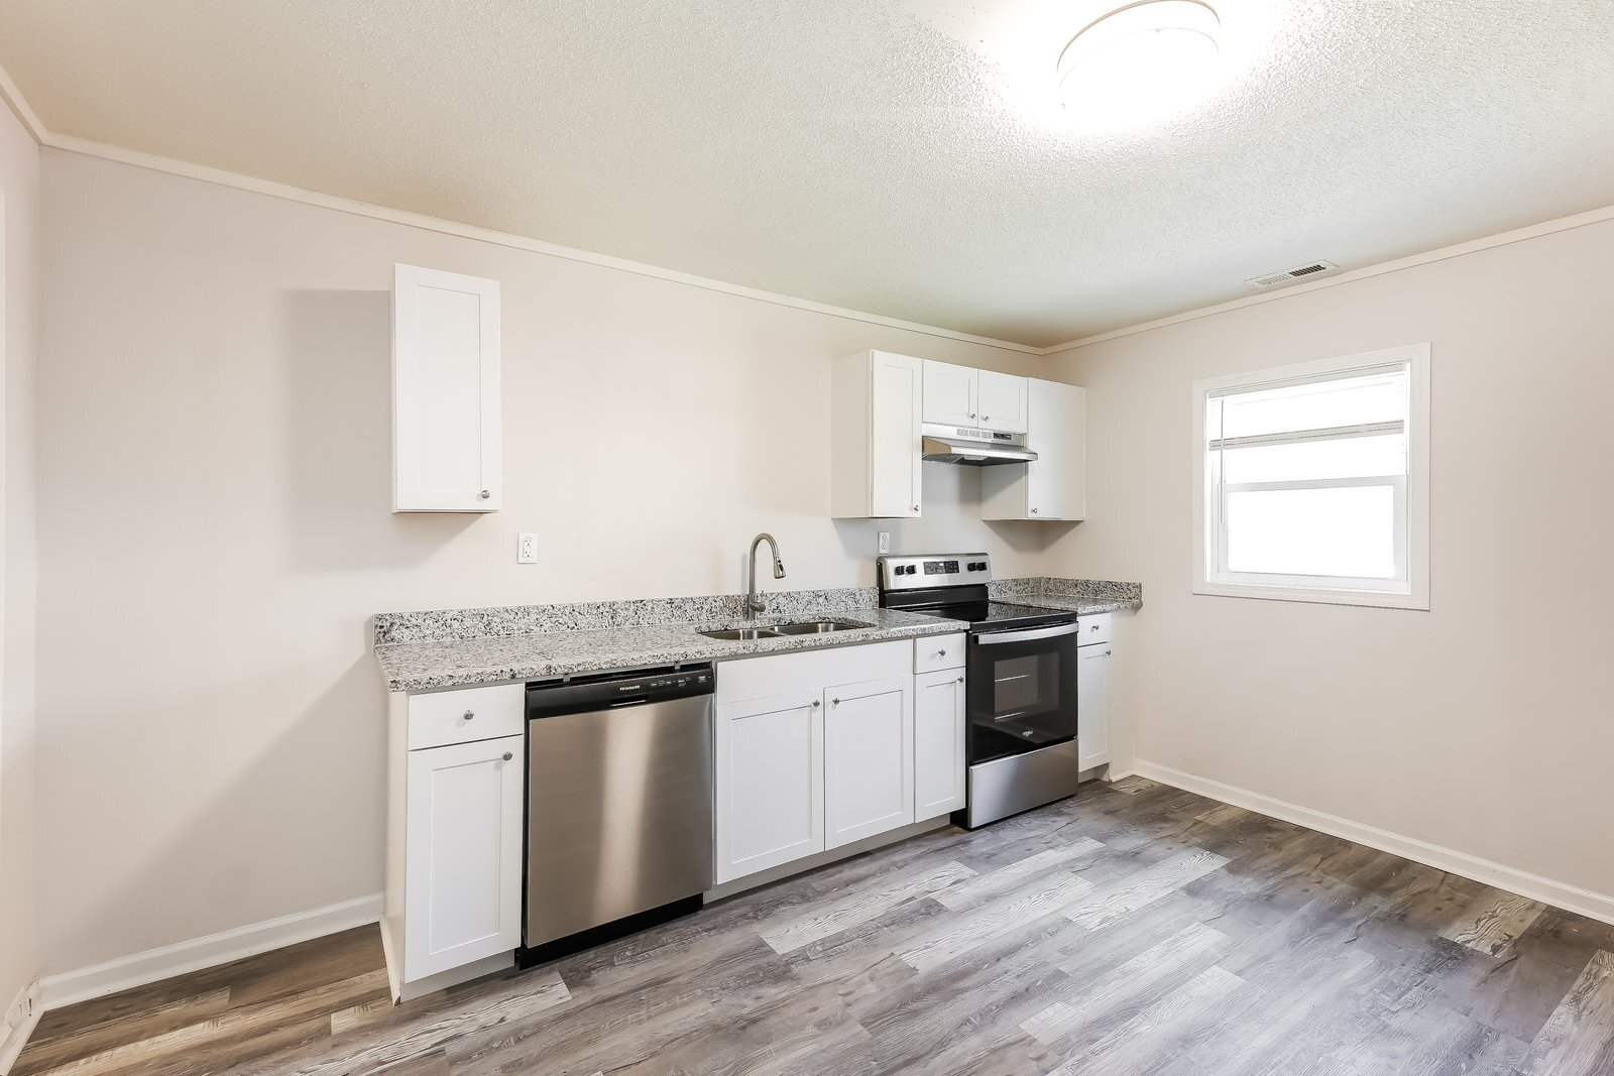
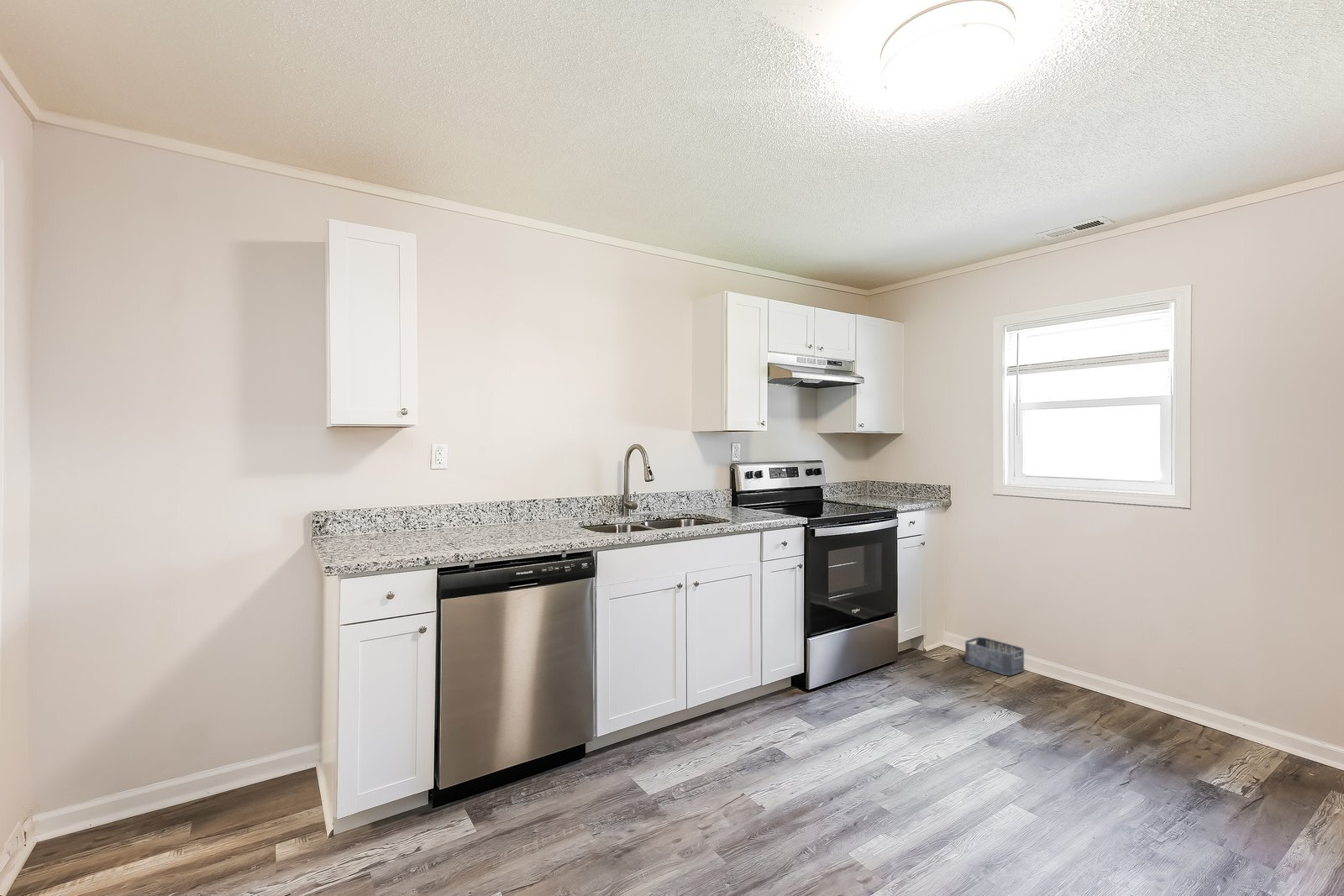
+ storage bin (994, 655)
